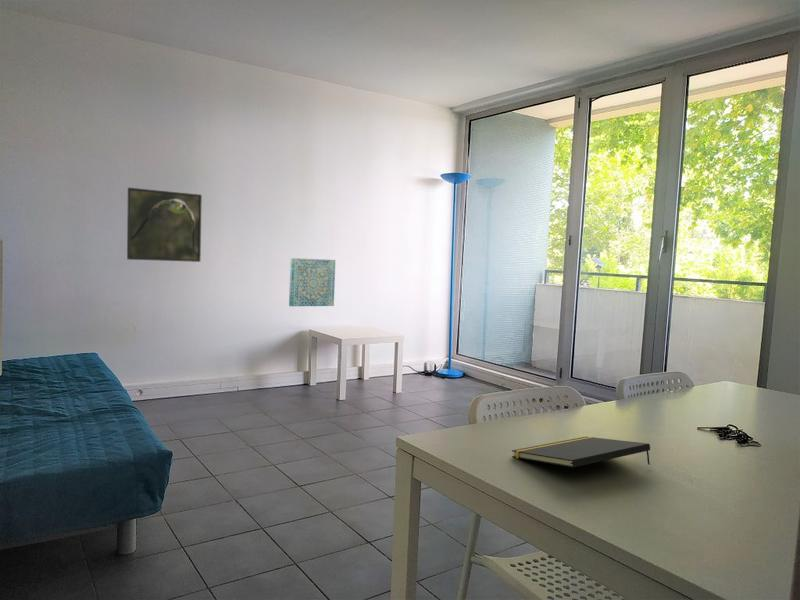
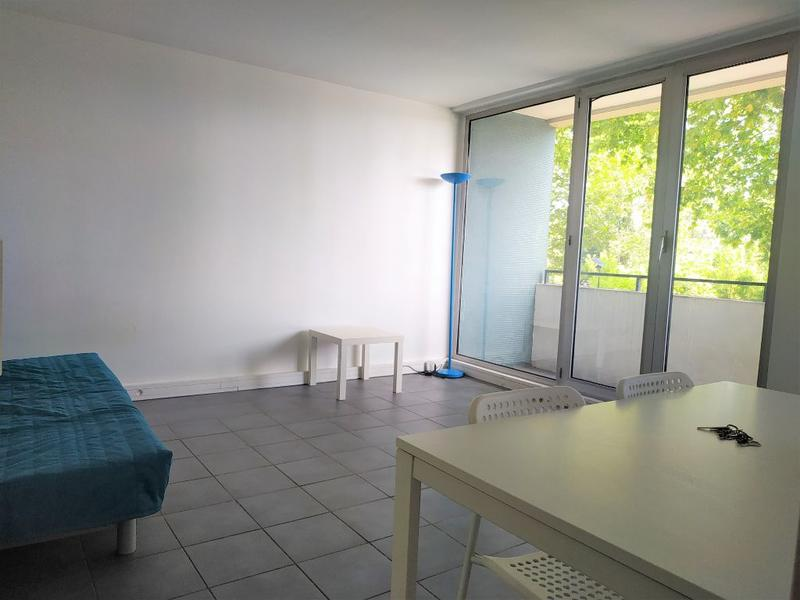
- notepad (580, 450)
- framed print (165, 226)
- wall art (312, 282)
